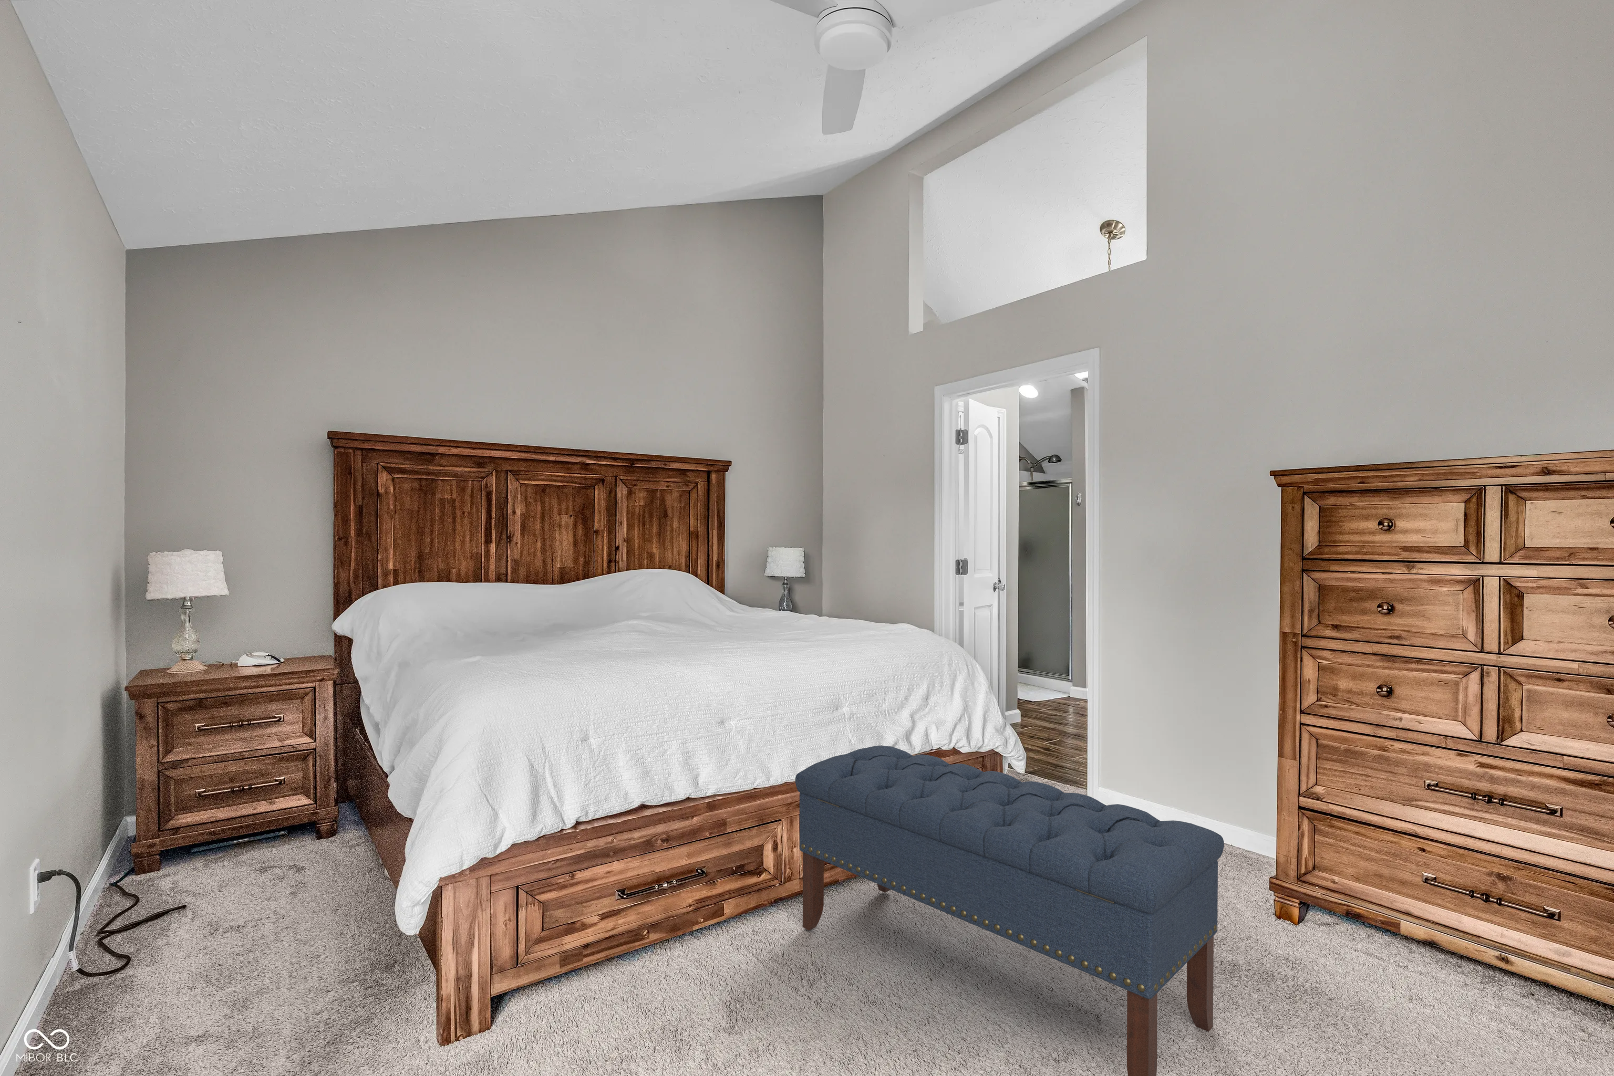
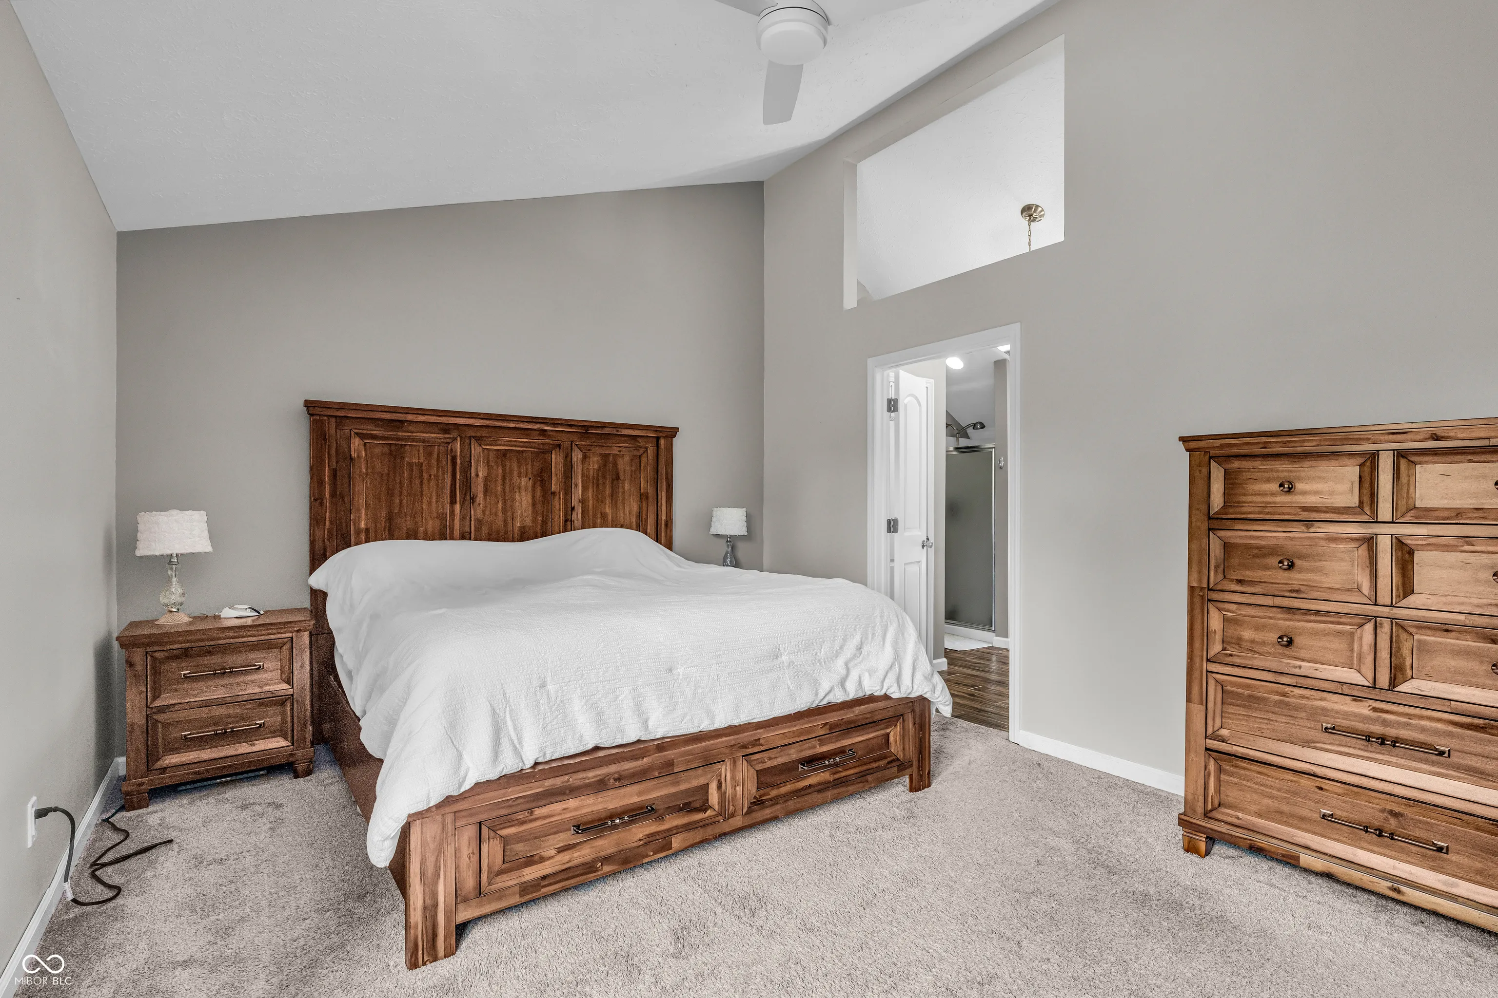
- bench (985, 879)
